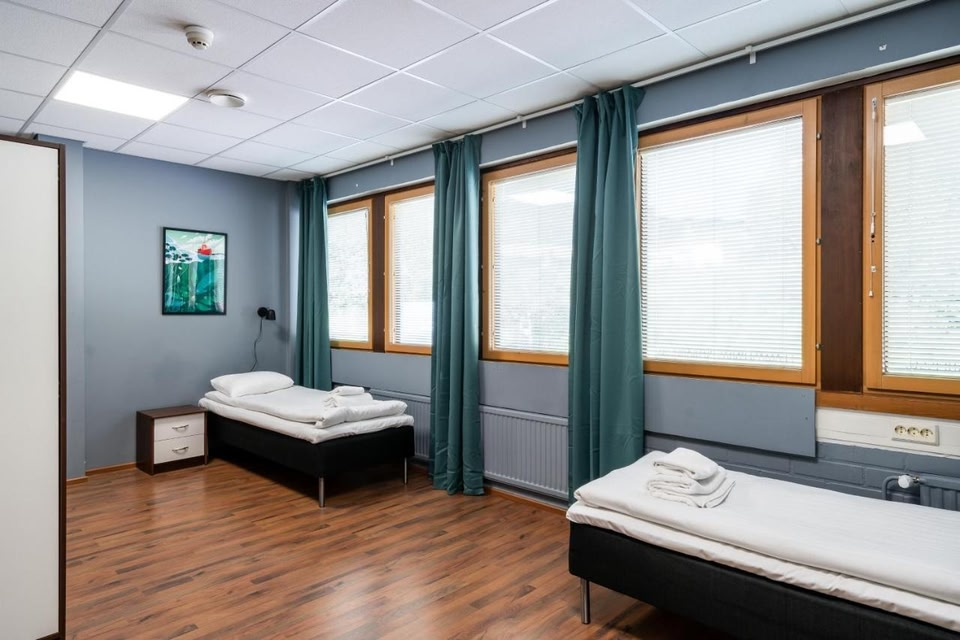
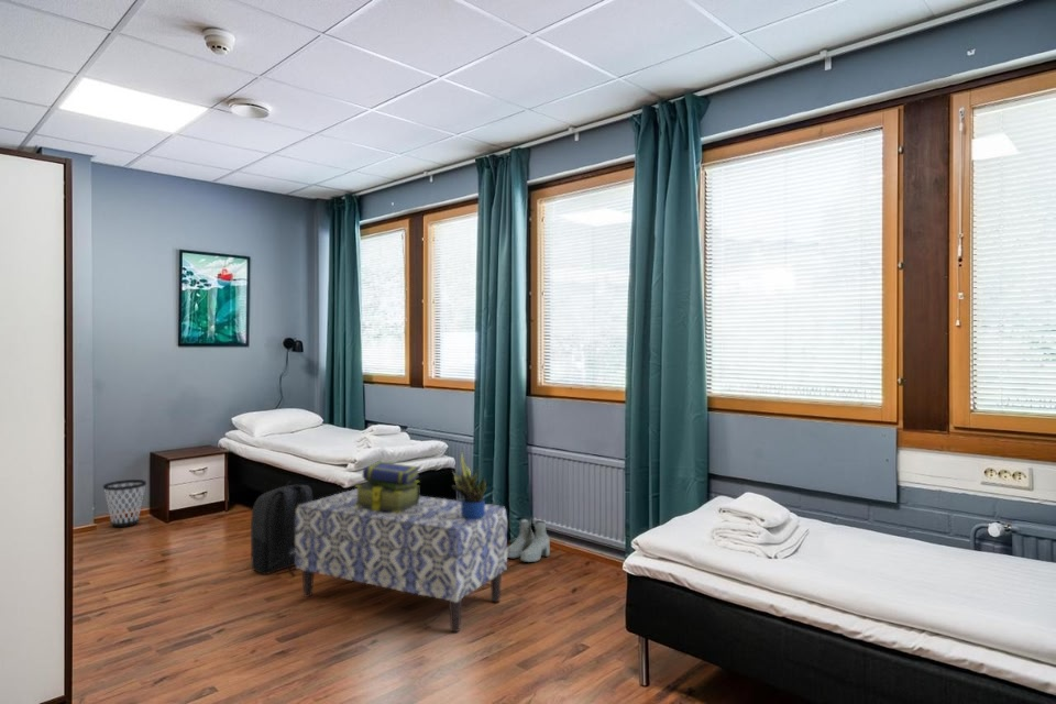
+ bench (400, 551)
+ boots (528, 539)
+ stack of books (389, 484)
+ potted plant (466, 484)
+ backpack (287, 524)
+ wastebasket (124, 504)
